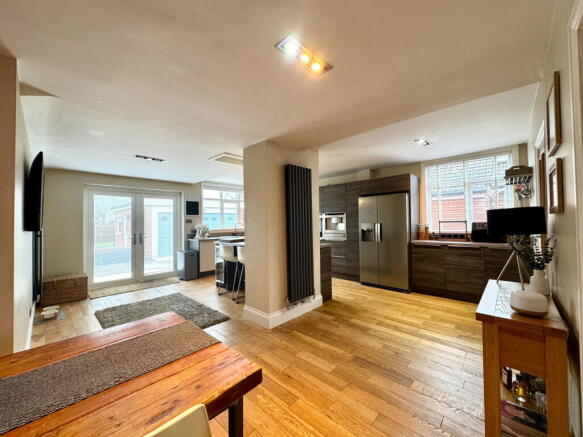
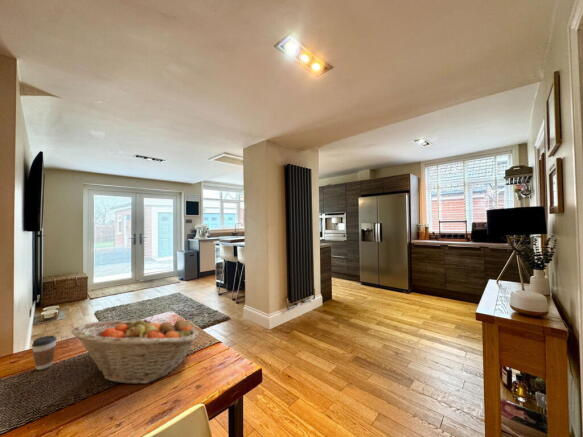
+ coffee cup (44, 352)
+ fruit basket (140, 340)
